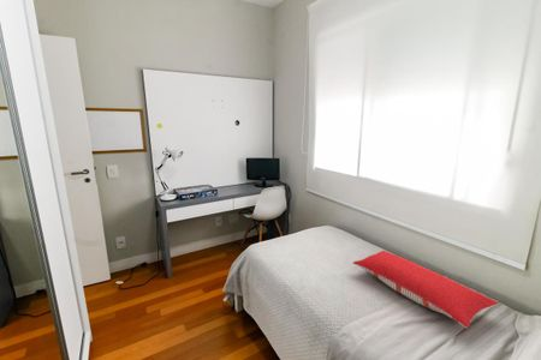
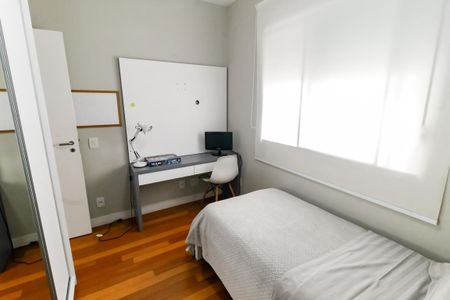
- pillow (415, 280)
